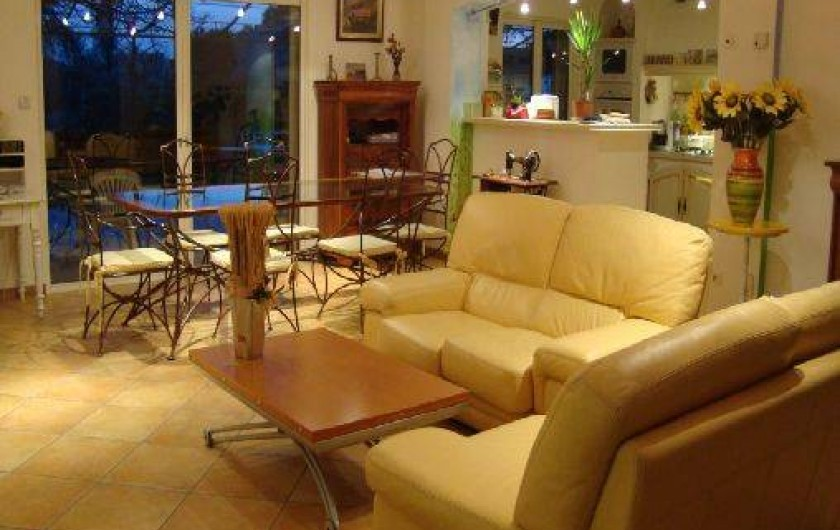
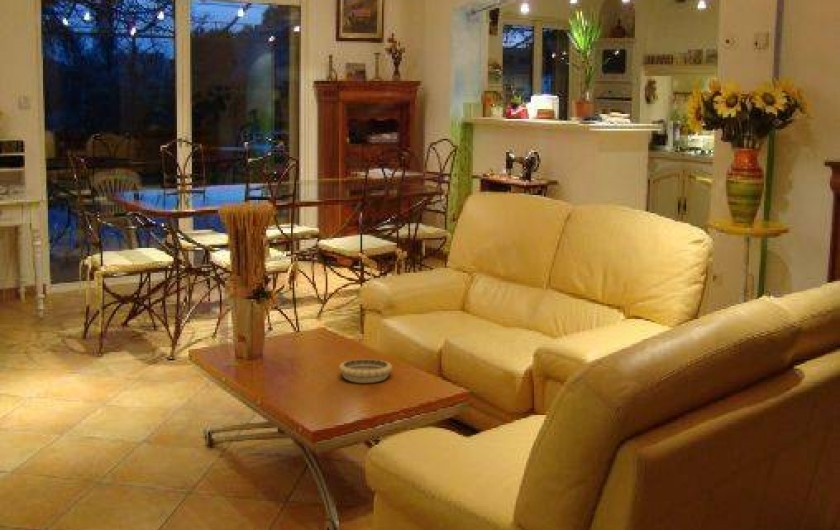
+ decorative bowl (365, 370)
